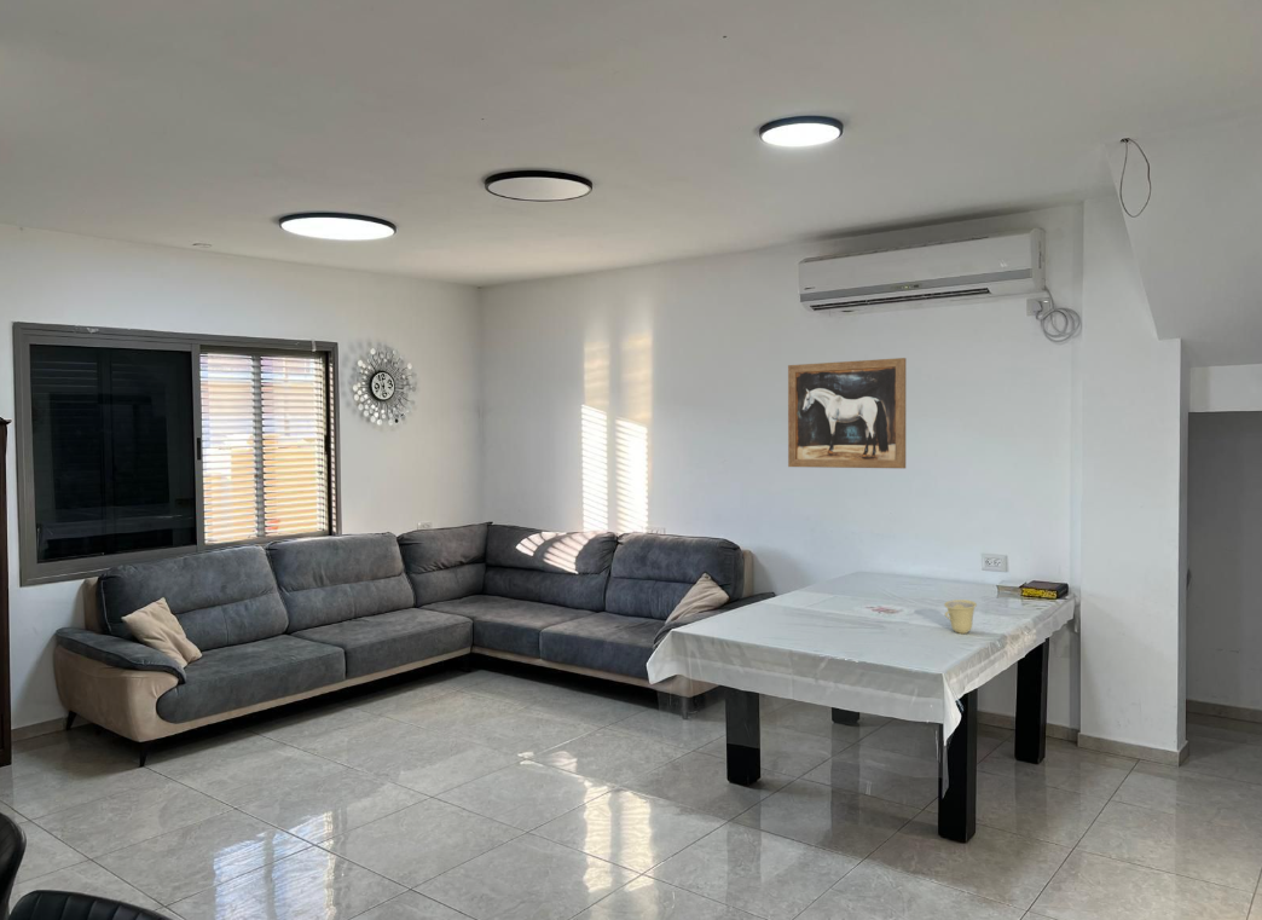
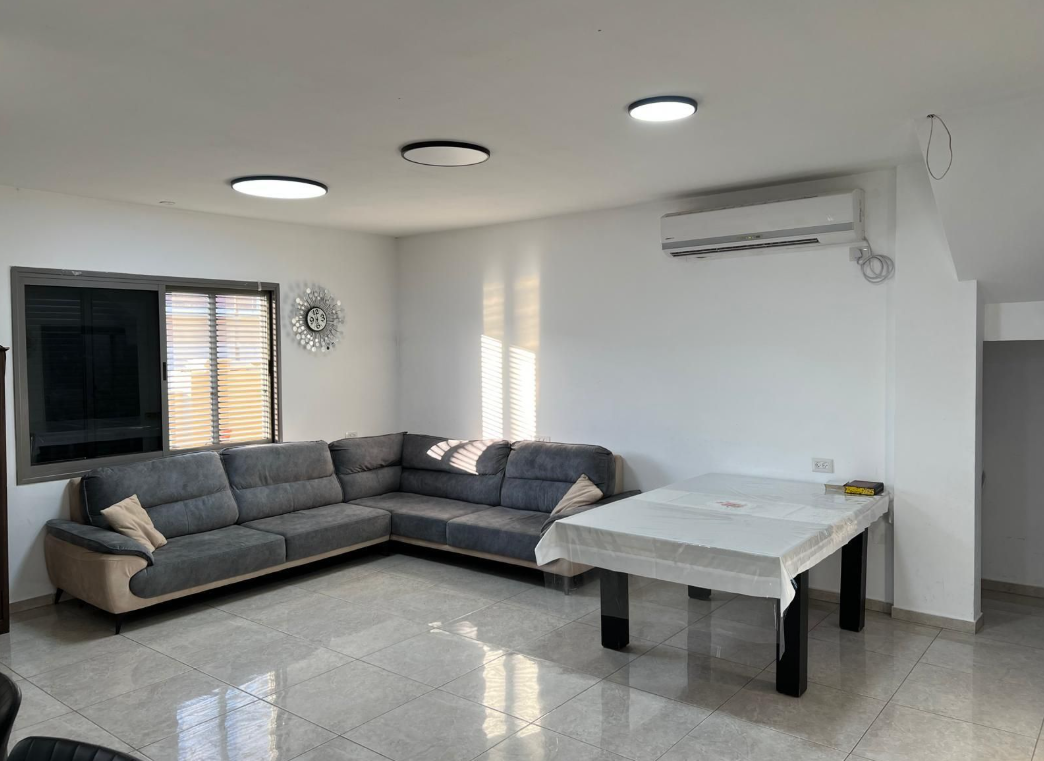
- cup (960, 617)
- wall art (844, 415)
